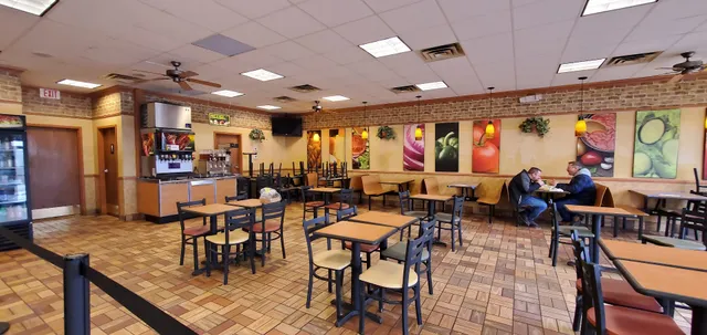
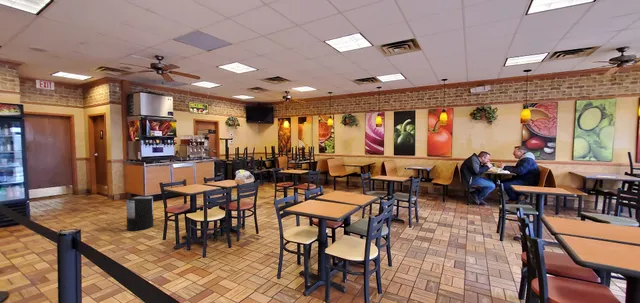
+ trash can (140, 212)
